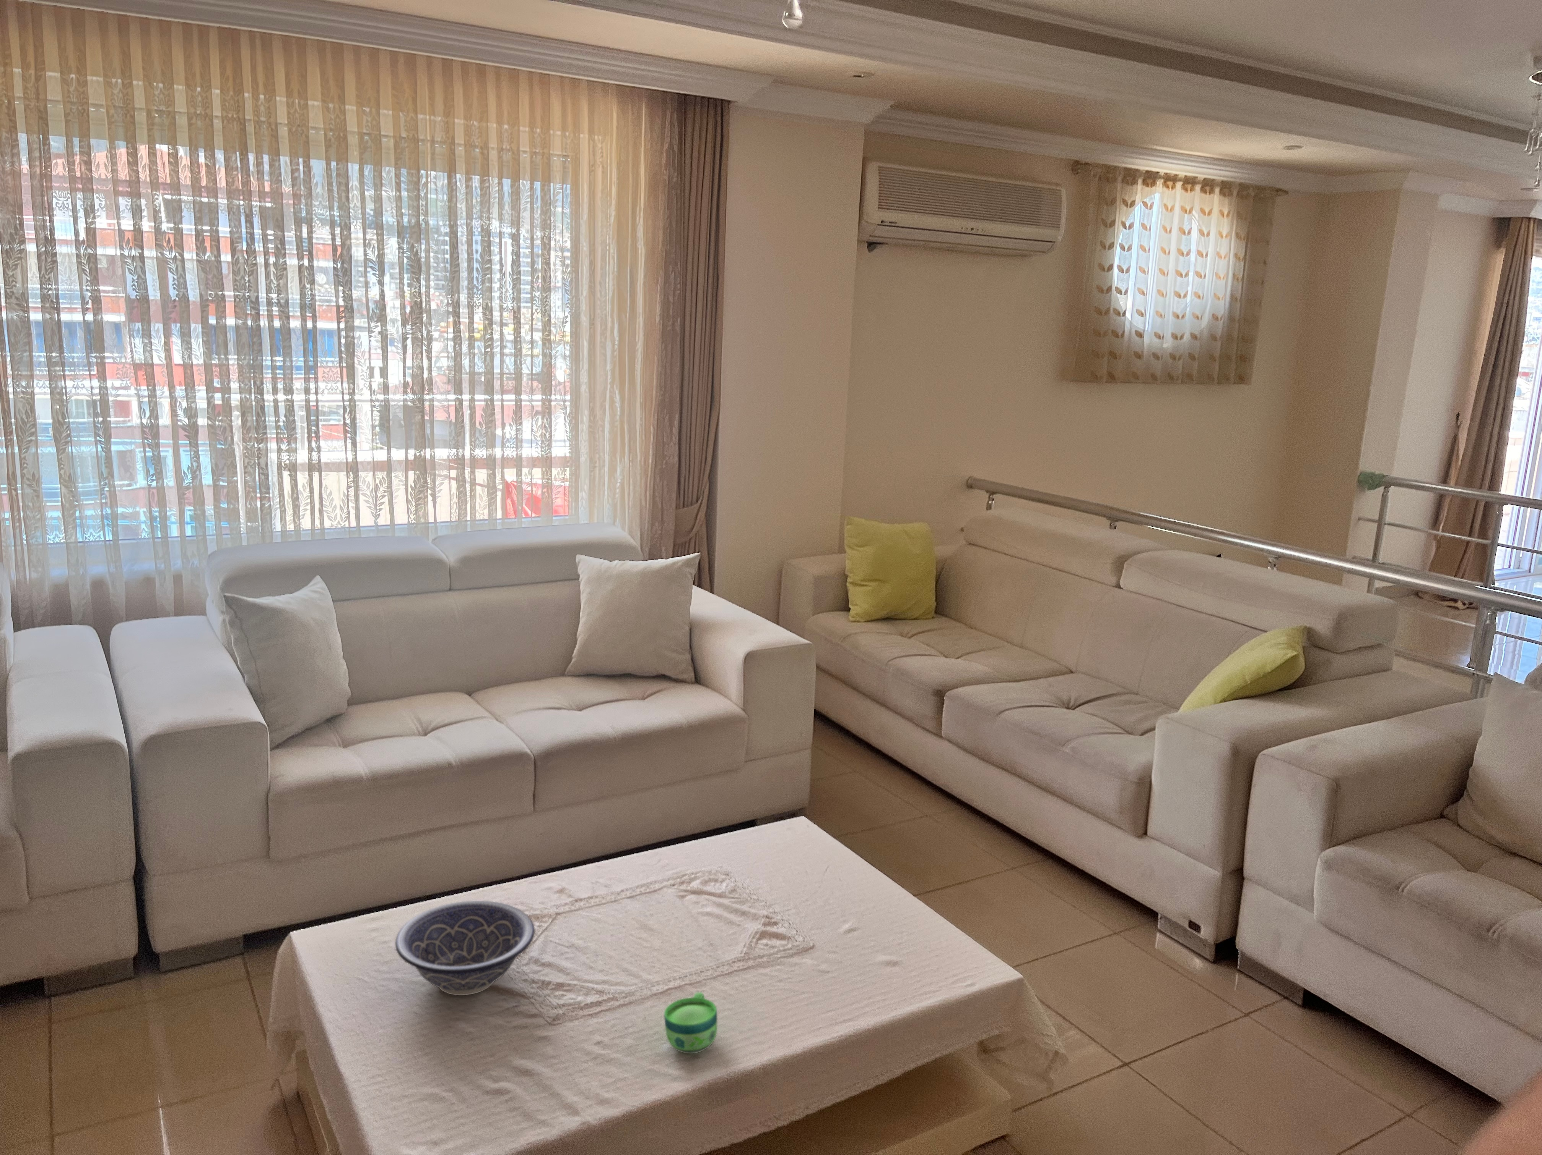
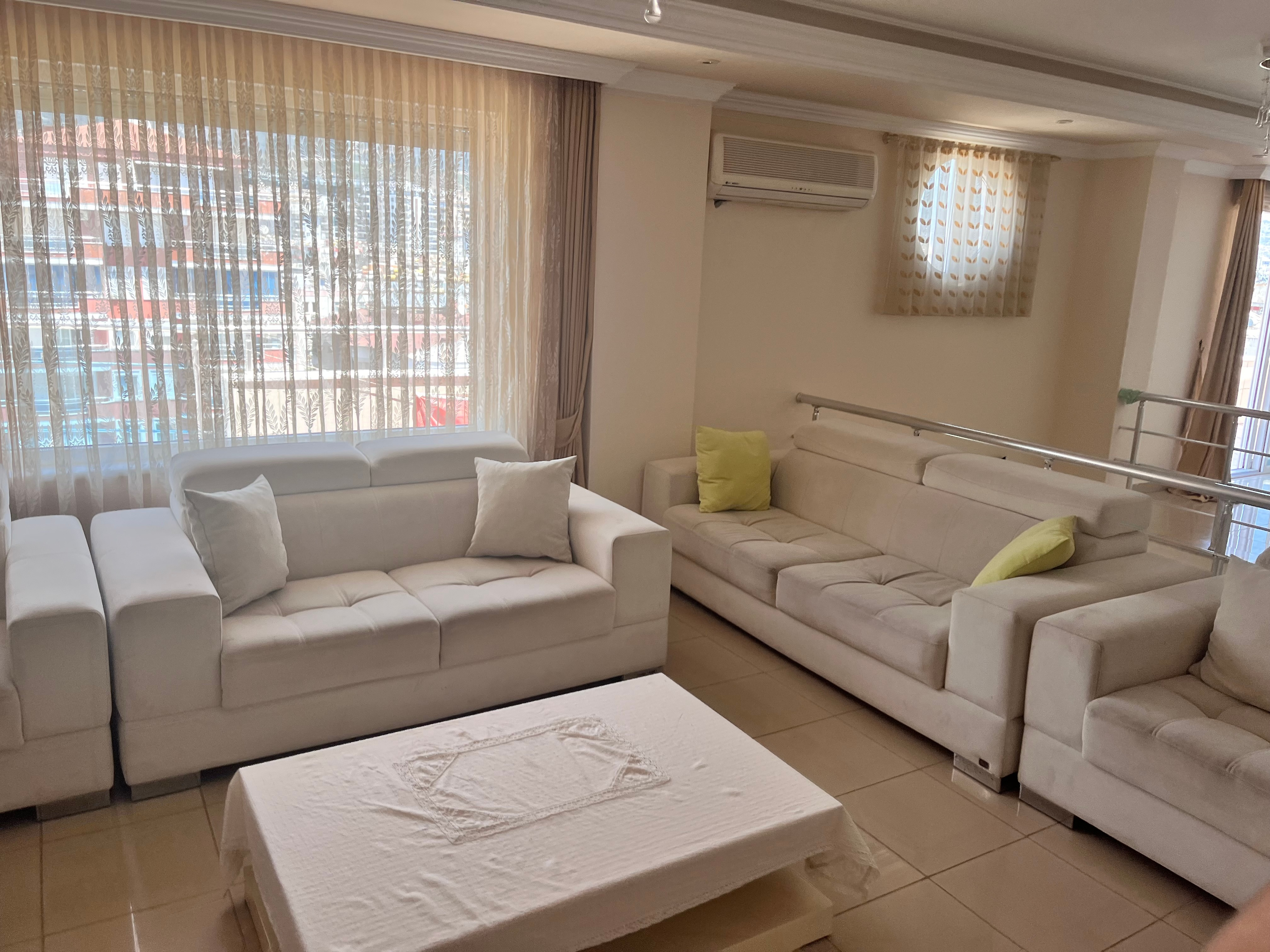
- cup (691, 1022)
- decorative bowl (466, 956)
